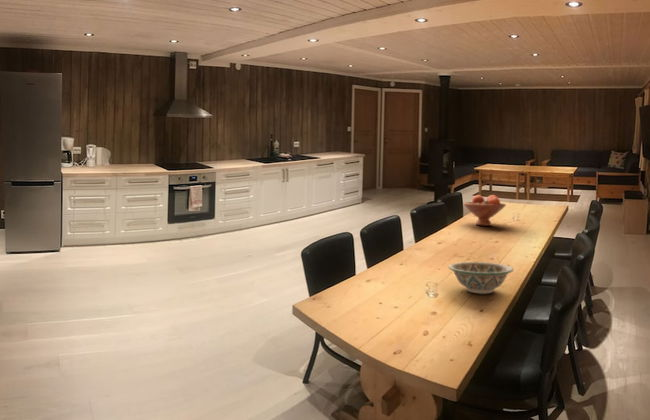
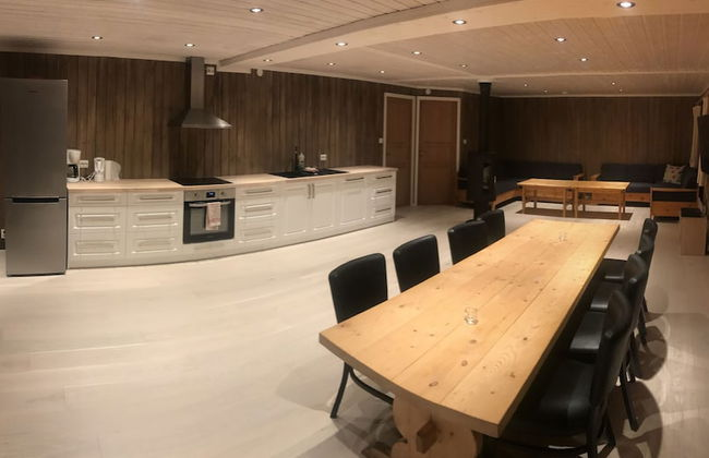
- fruit bowl (484, 210)
- decorative bowl (480, 278)
